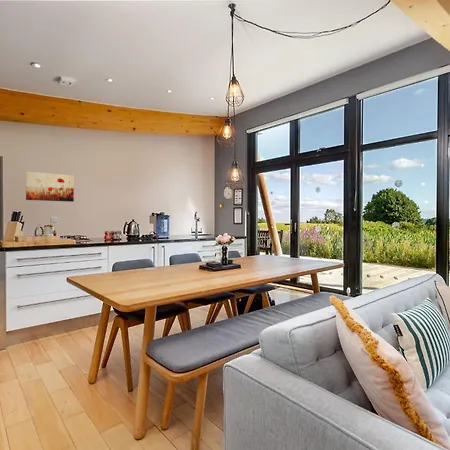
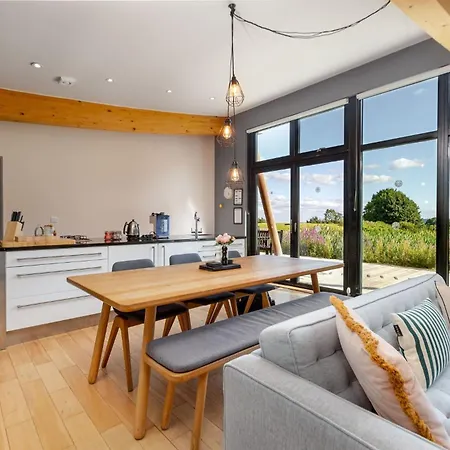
- wall art (50, 187)
